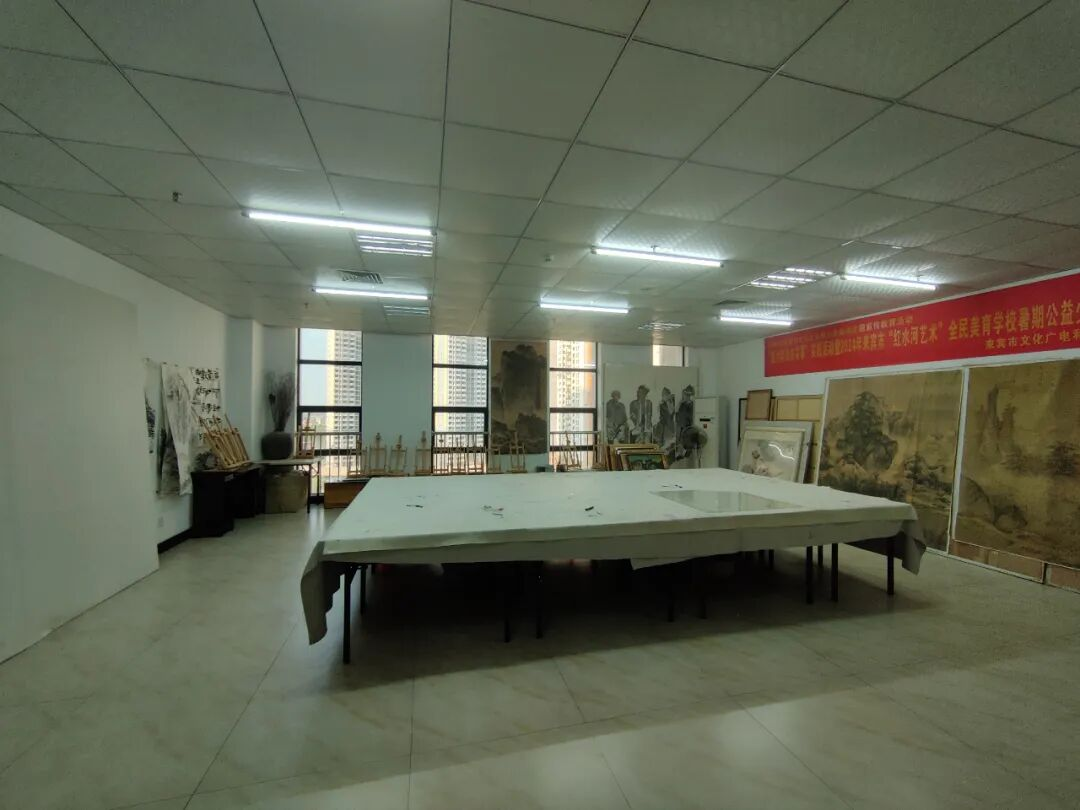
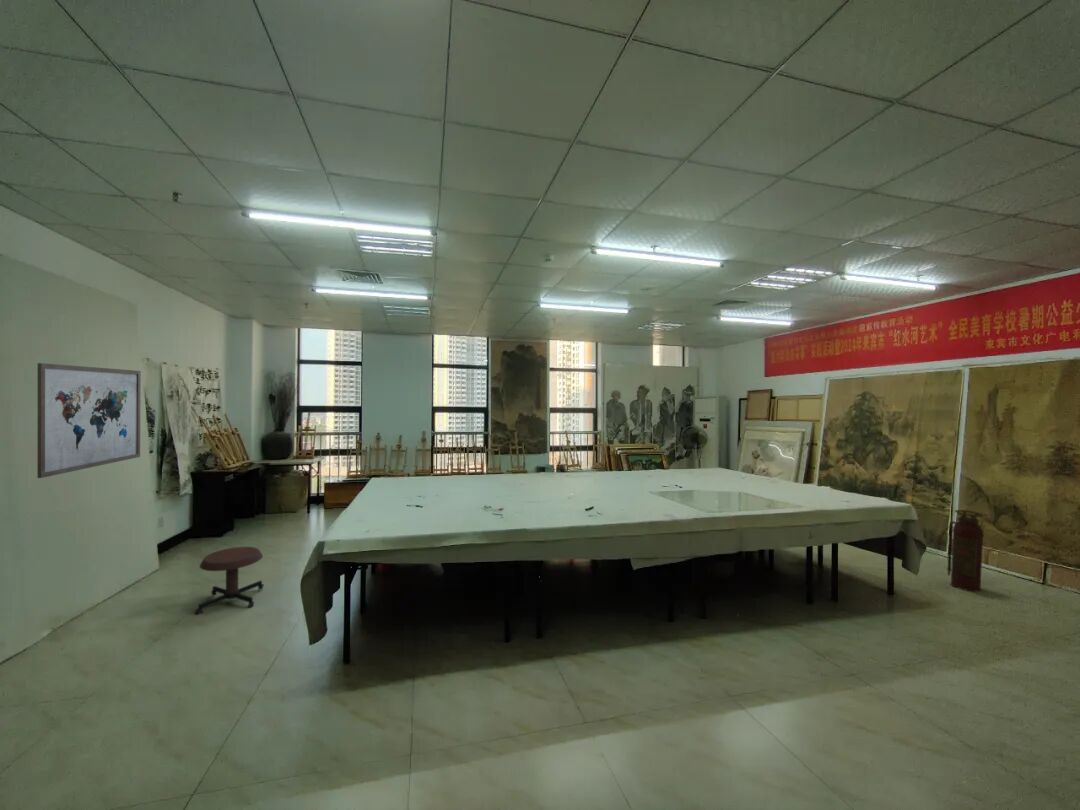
+ stool (232, 577)
+ fire extinguisher (965, 549)
+ wall art (96, 416)
